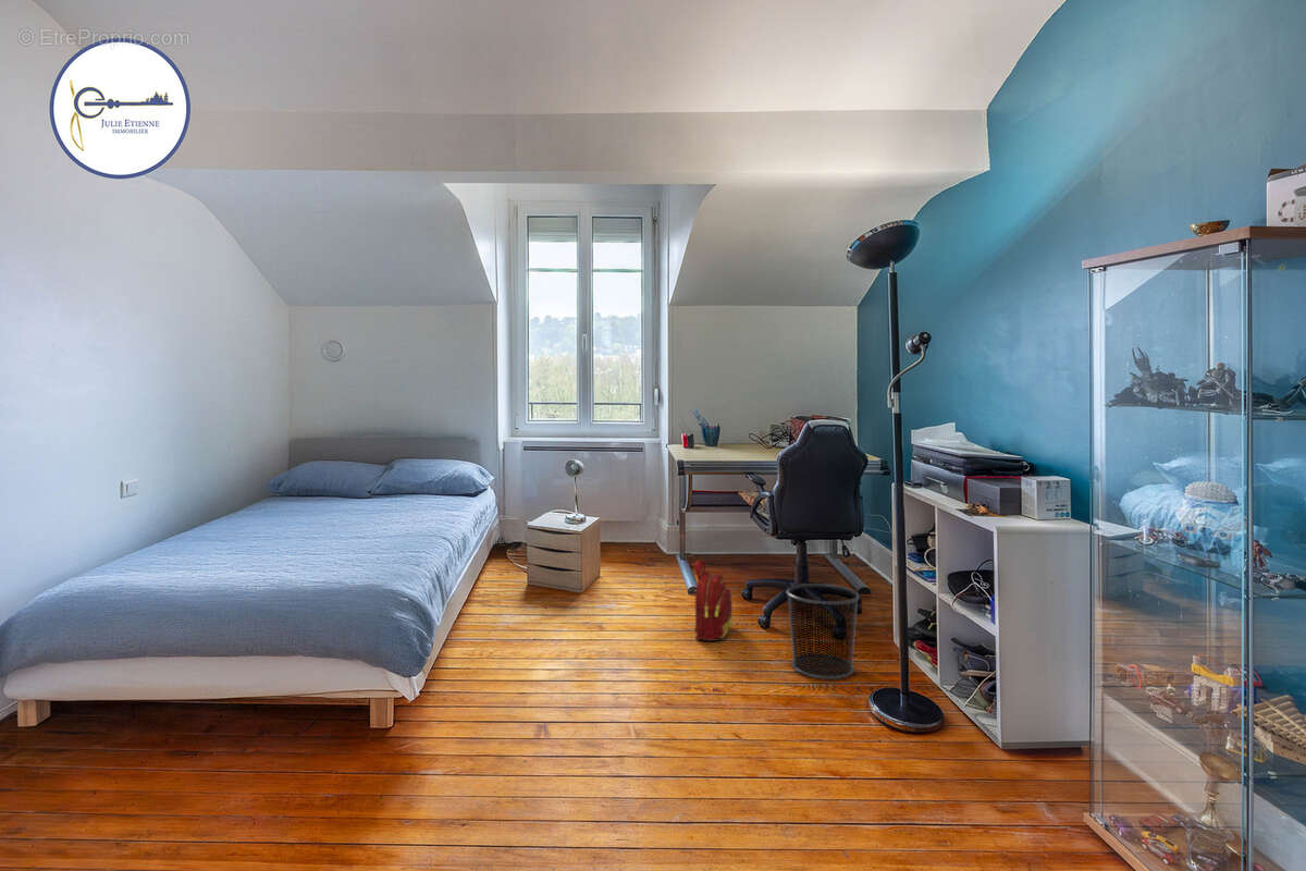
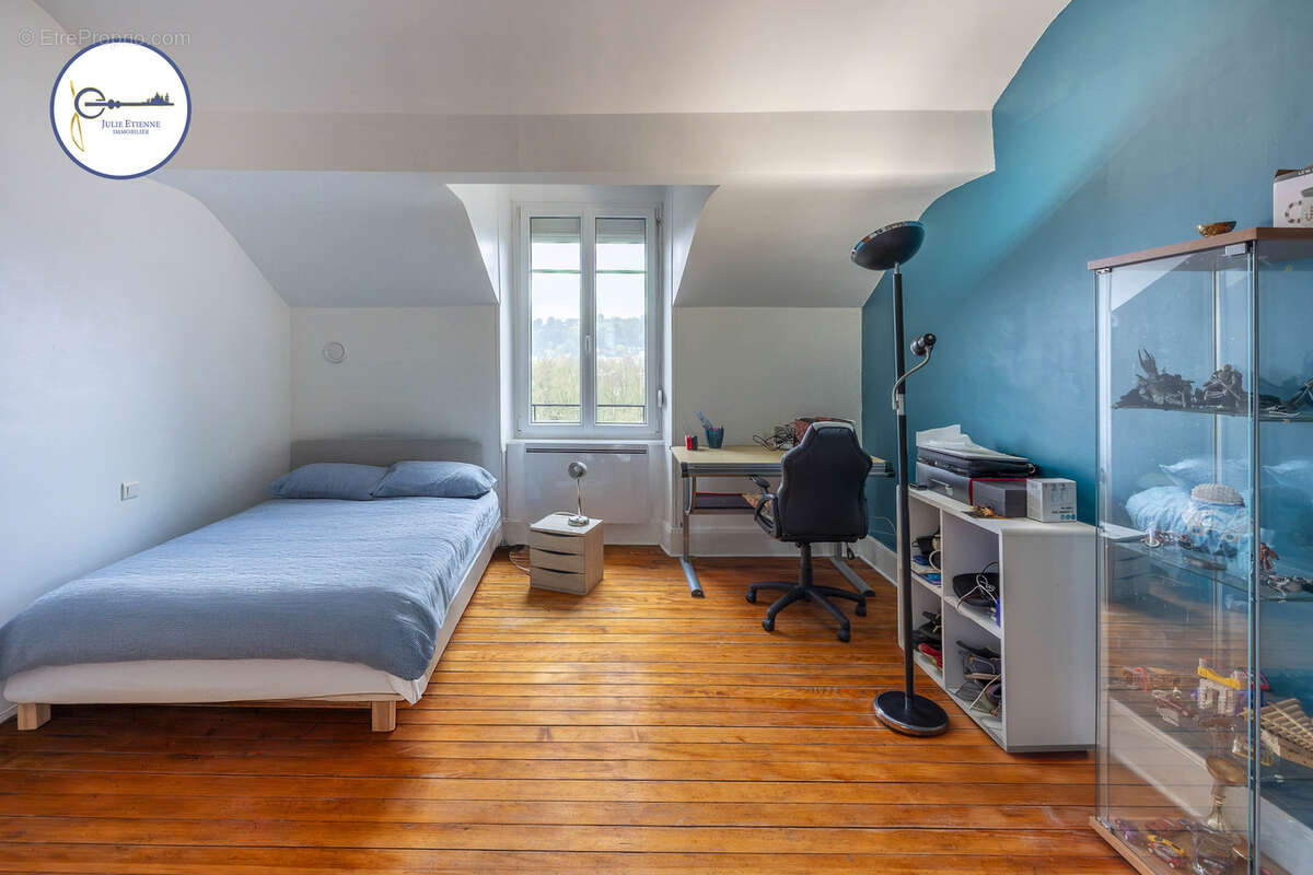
- waste bin (822, 629)
- backpack (712, 597)
